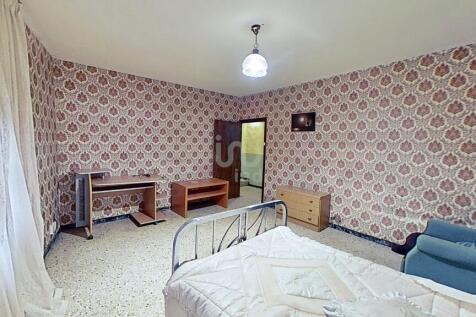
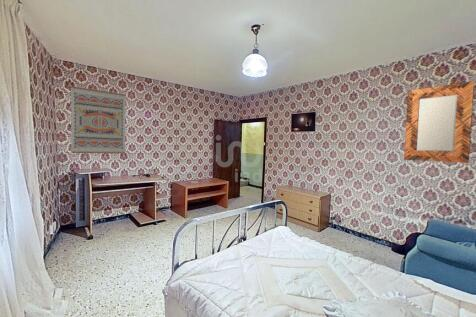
+ home mirror (436, 124)
+ wall art (100, 122)
